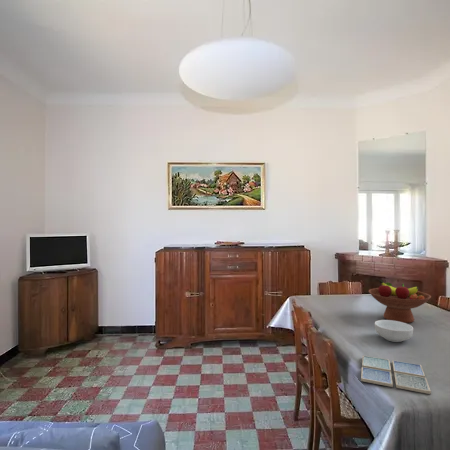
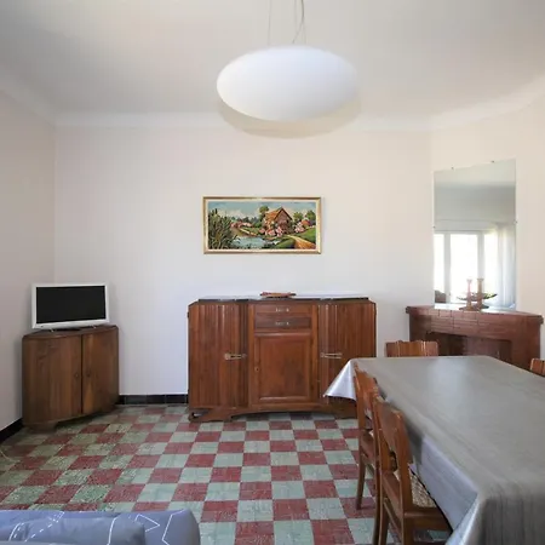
- drink coaster (394, 372)
- fruit bowl (398, 301)
- cereal bowl (393, 332)
